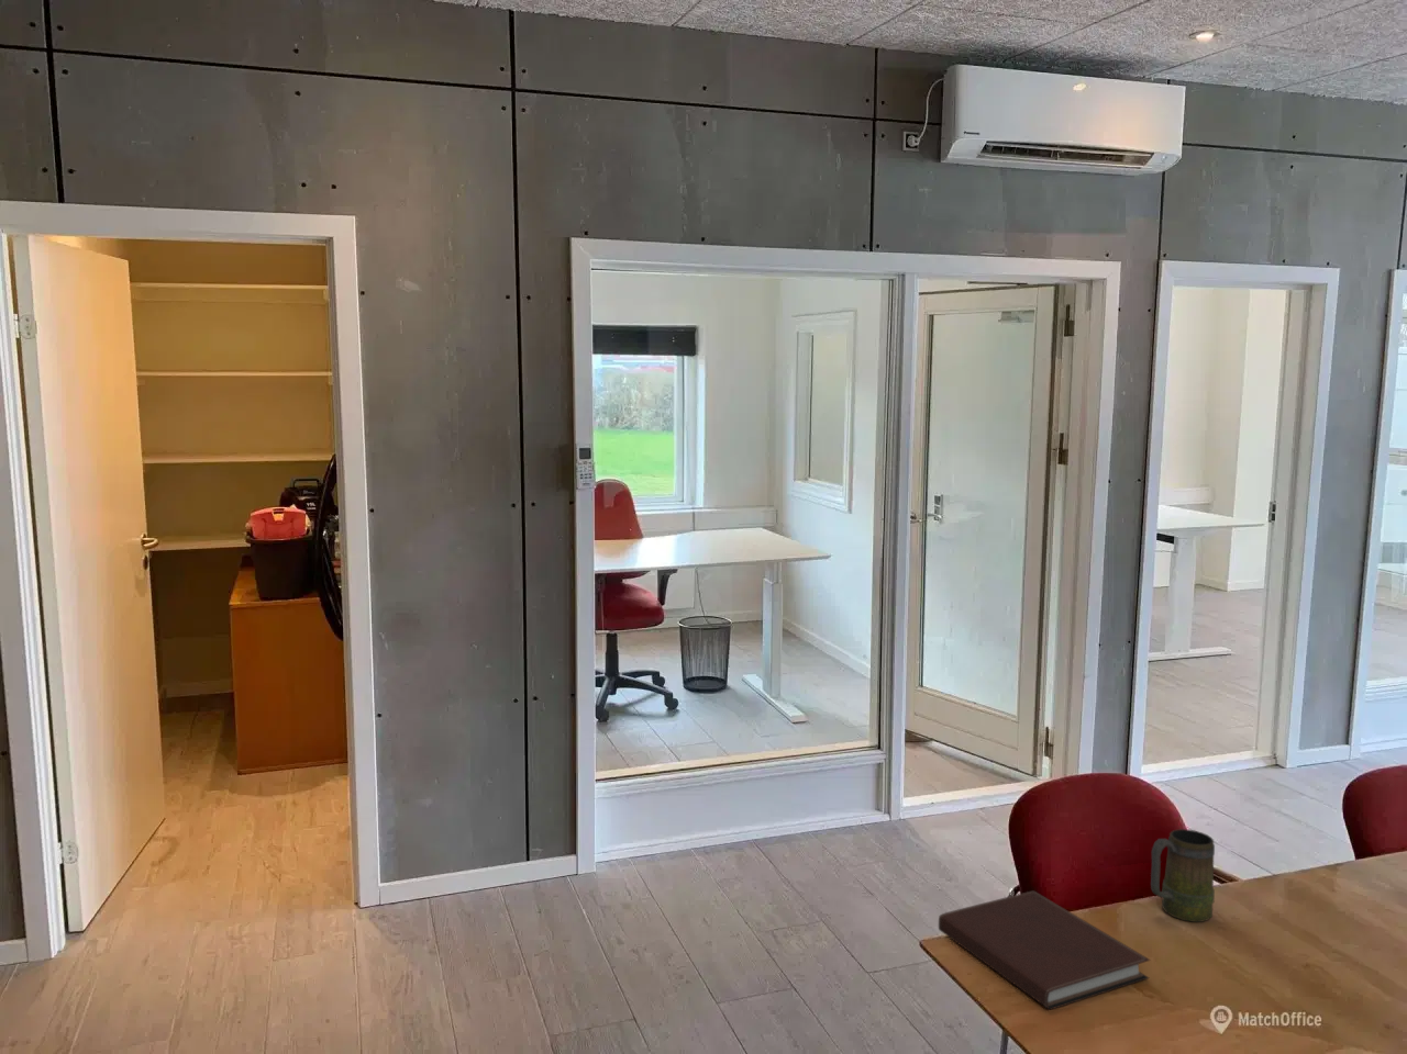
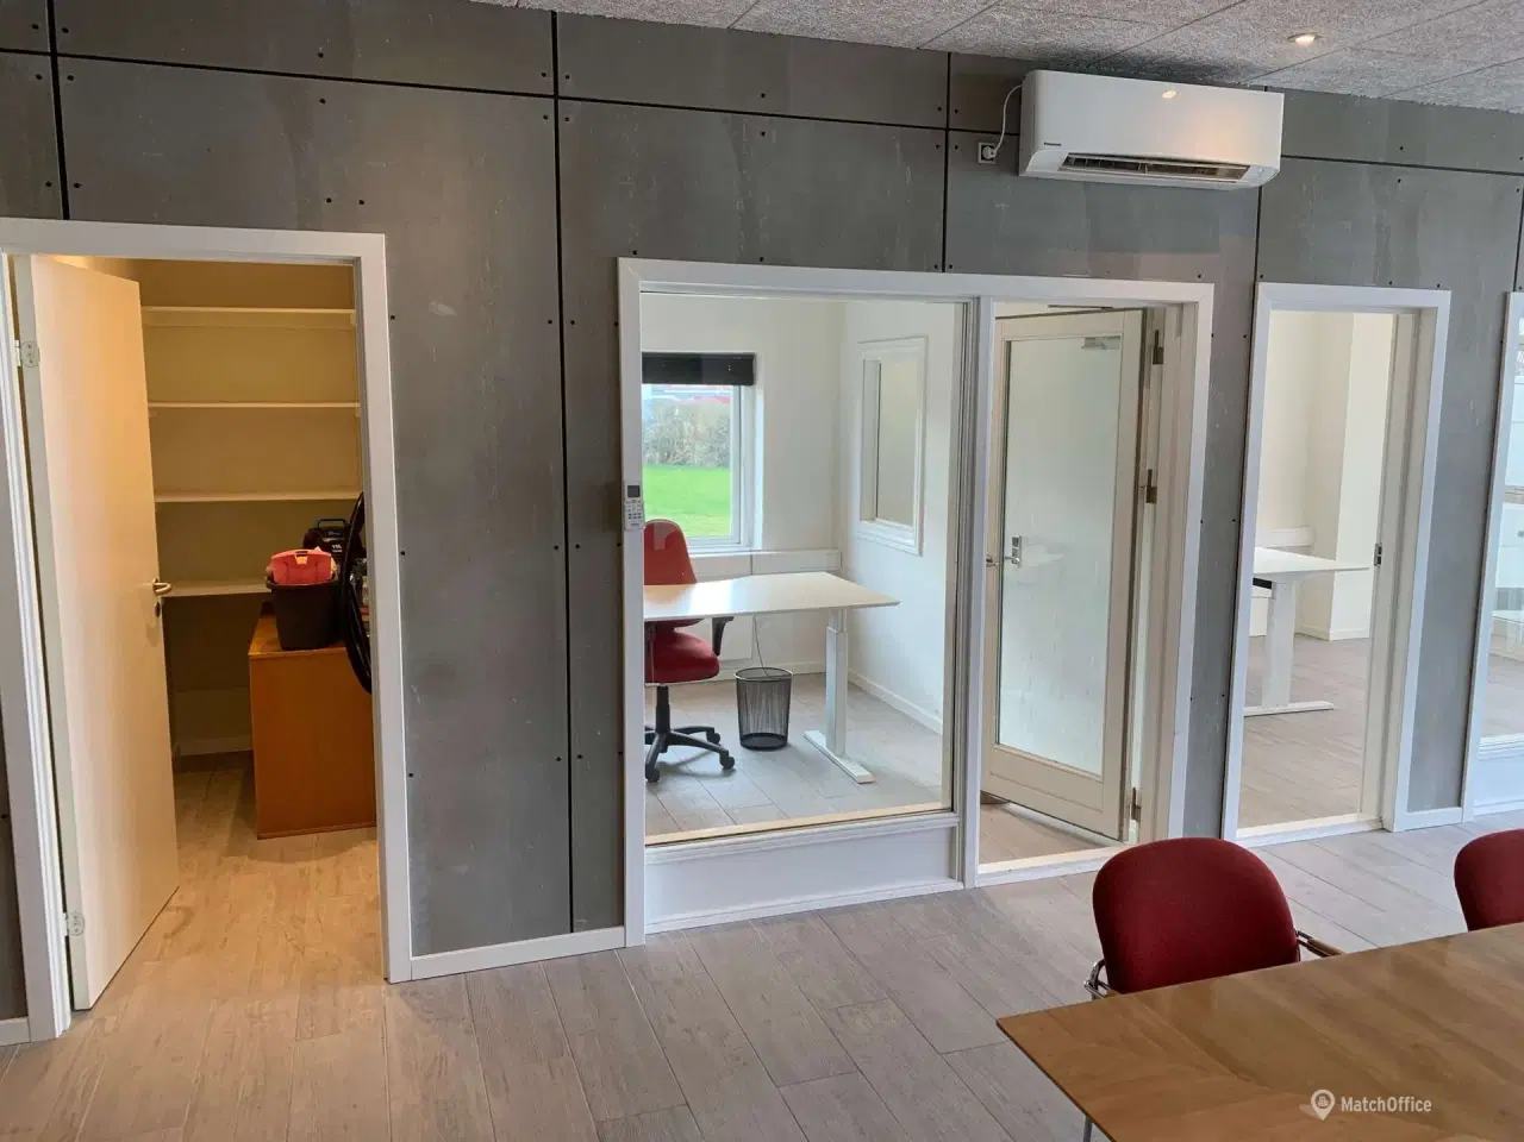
- notebook (1039, 944)
- mug (1180, 874)
